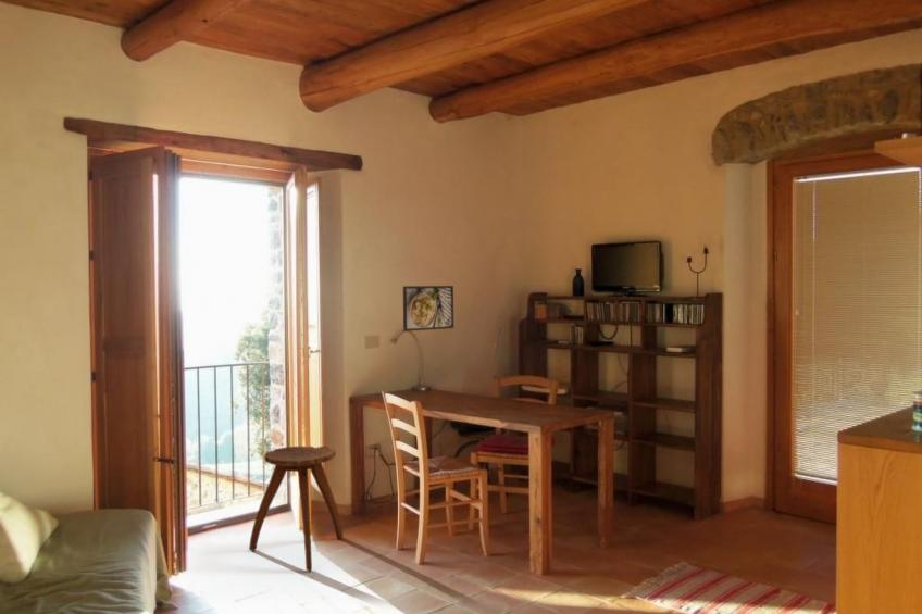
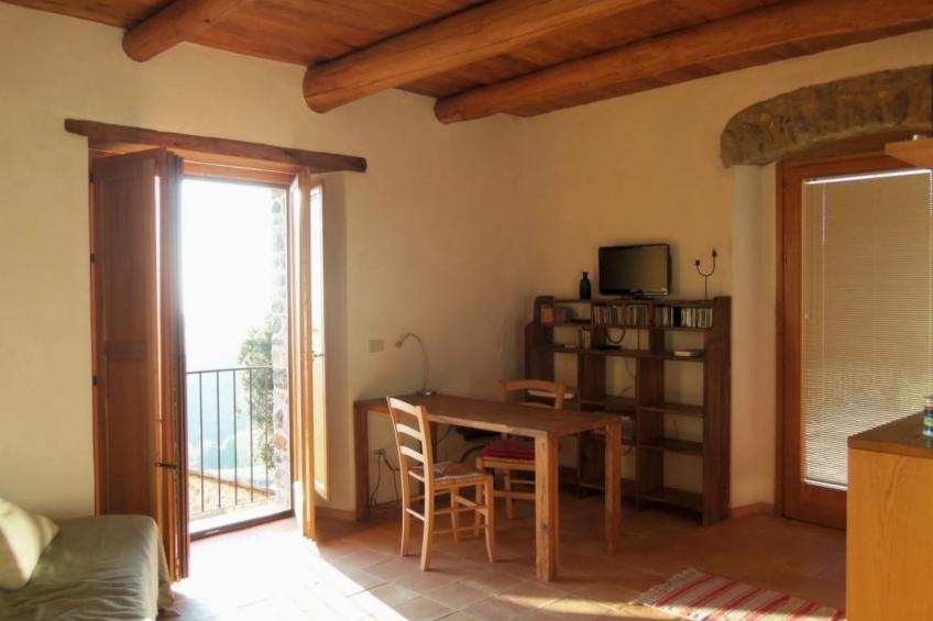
- stool (301, 505)
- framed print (428, 308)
